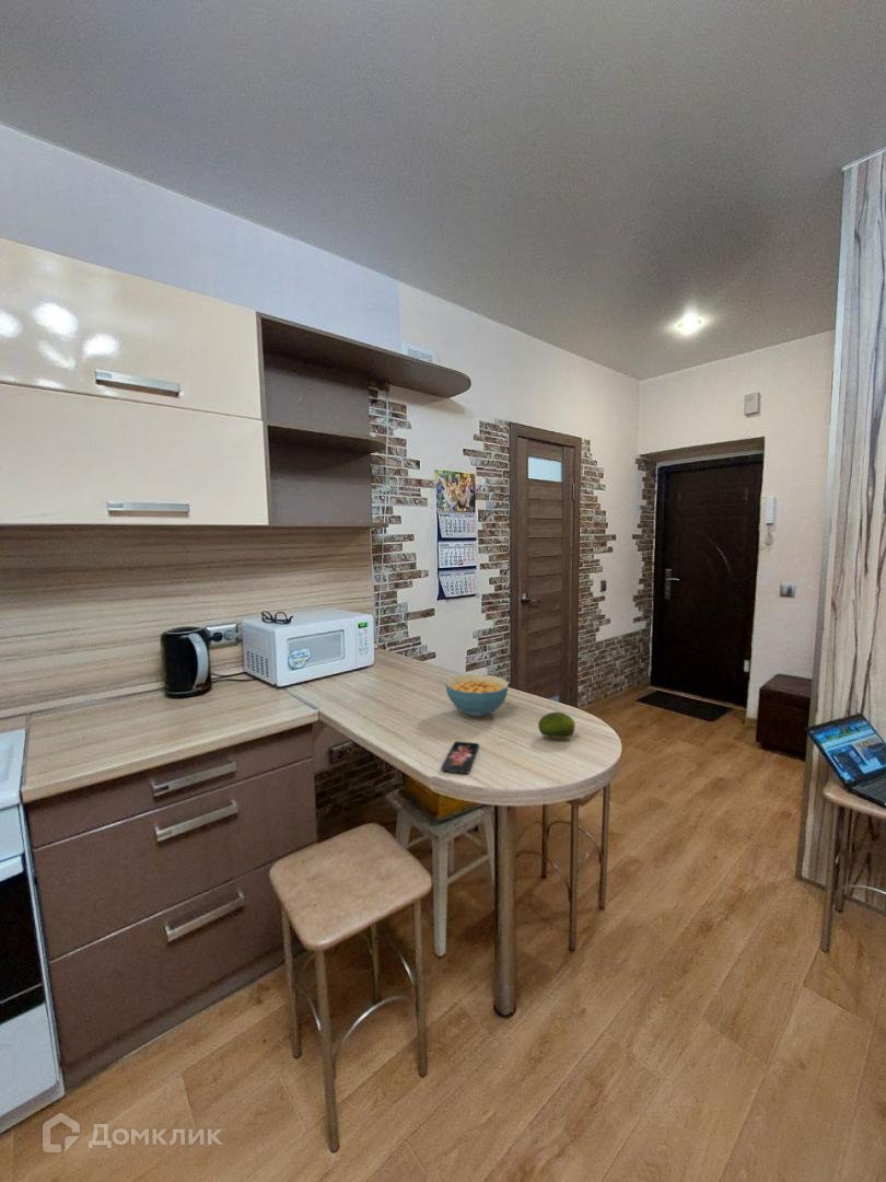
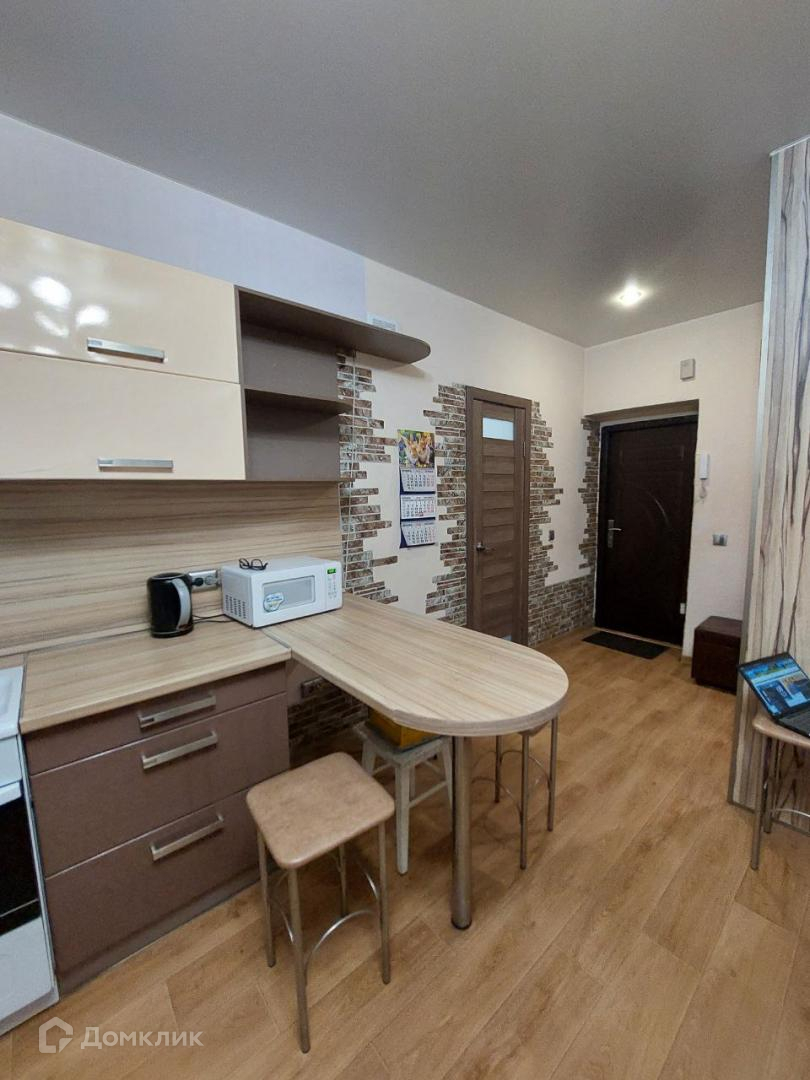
- smartphone (461, 756)
- cereal bowl (477, 697)
- fruit (556, 725)
